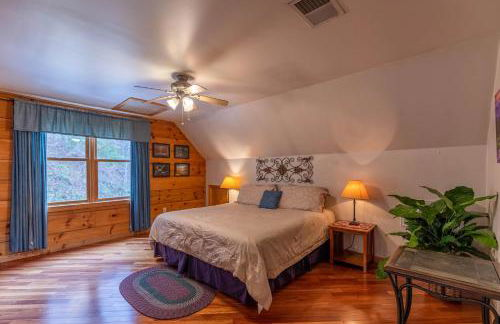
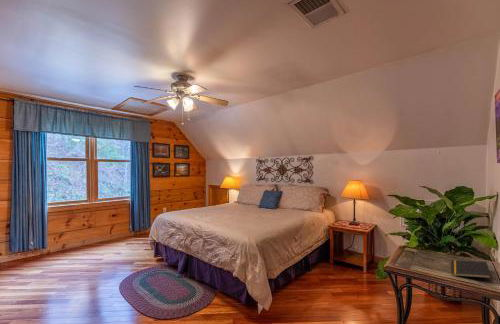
+ notepad (469, 268)
